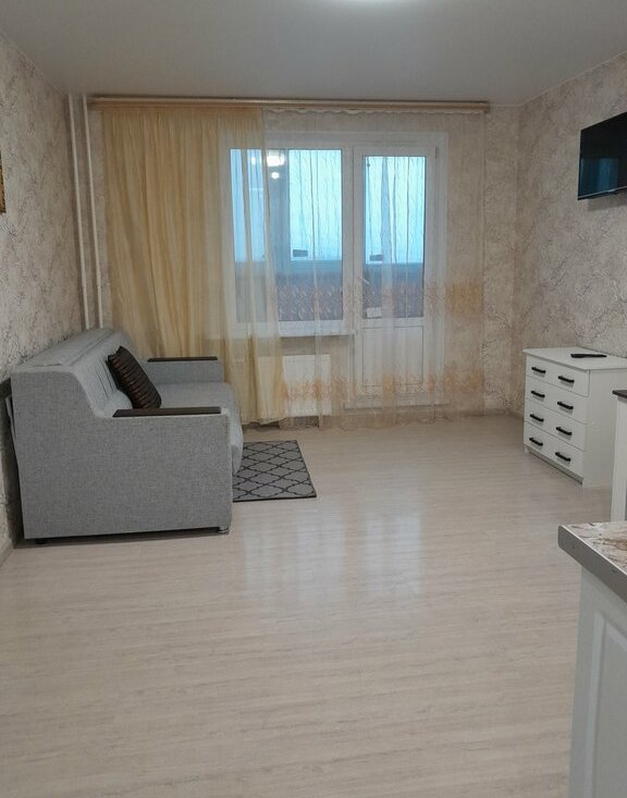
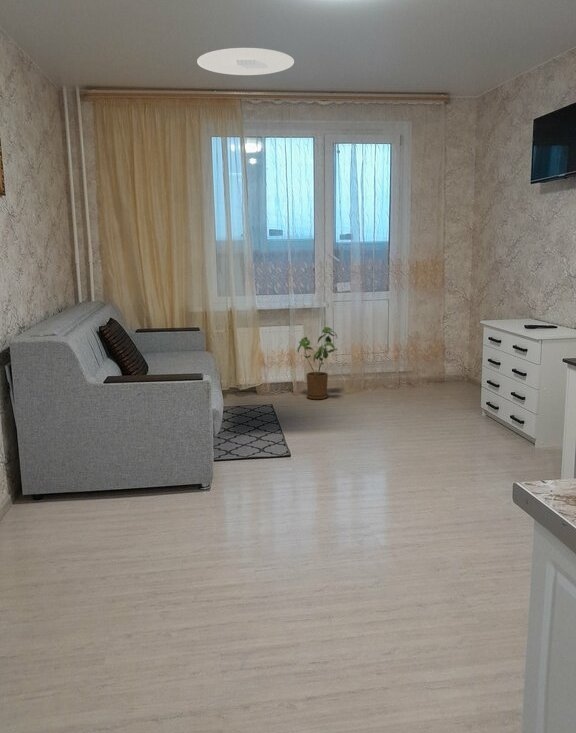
+ ceiling light (245, 57)
+ house plant (319, 362)
